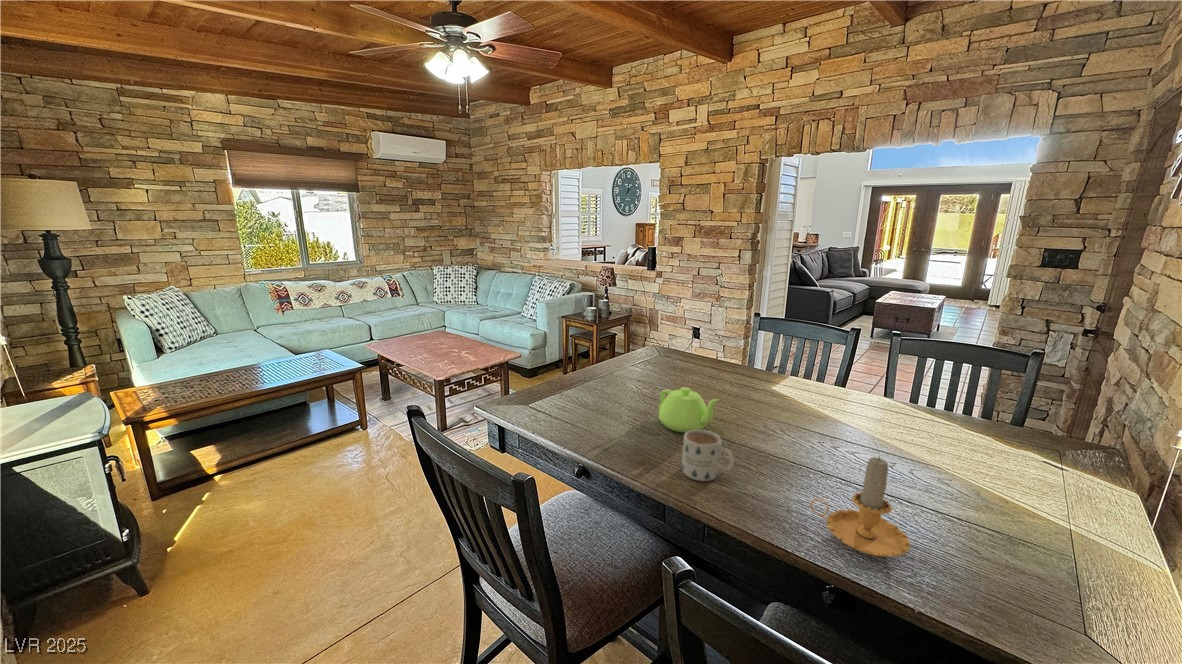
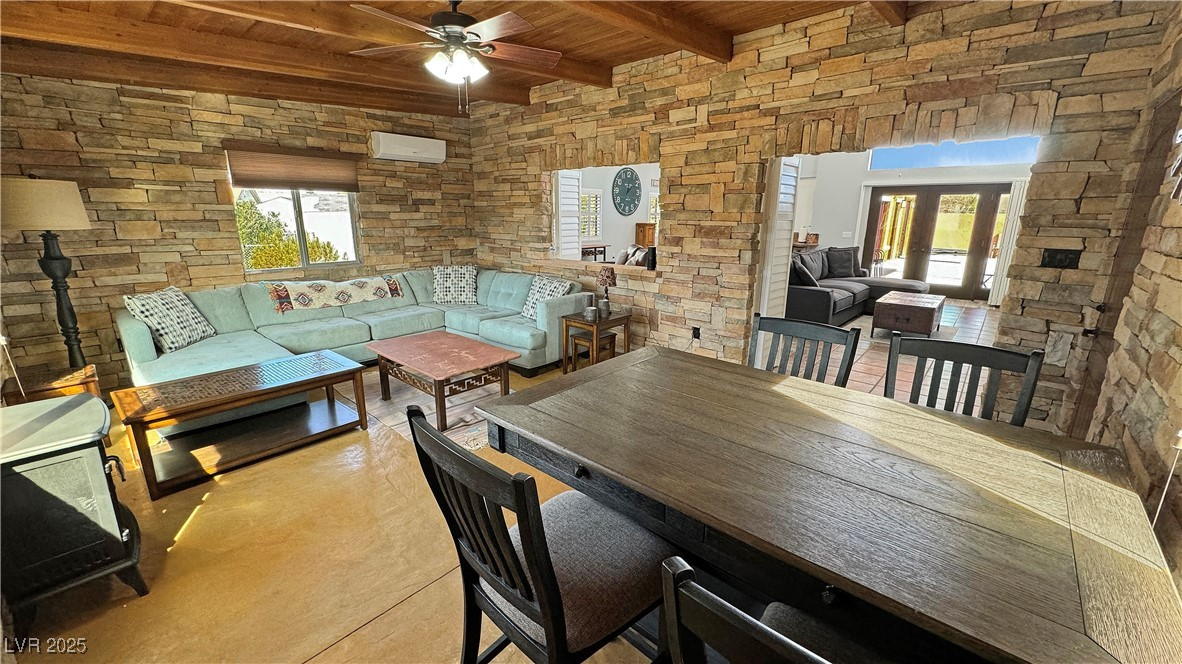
- mug (708, 456)
- teapot (686, 407)
- candle (862, 496)
